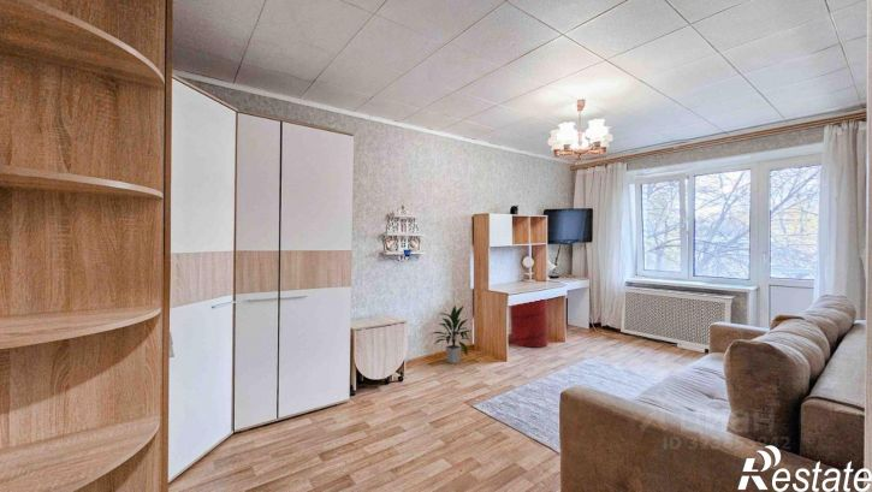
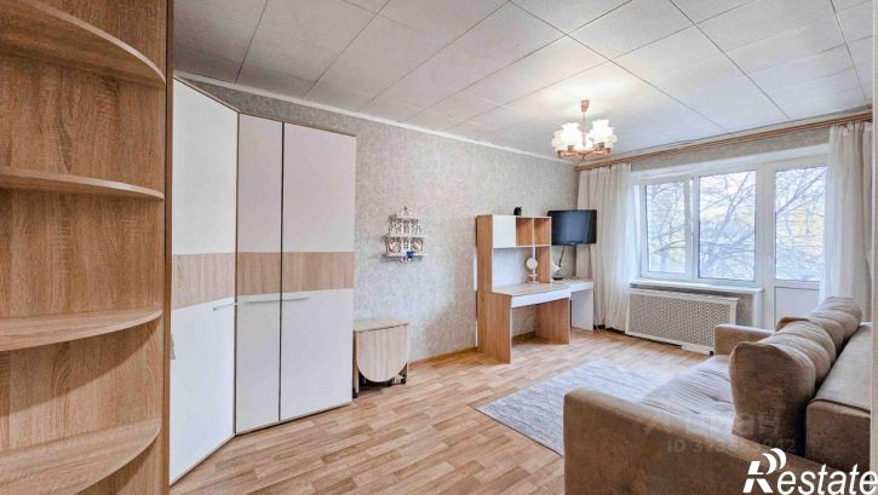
- indoor plant (453, 333)
- laundry hamper (528, 318)
